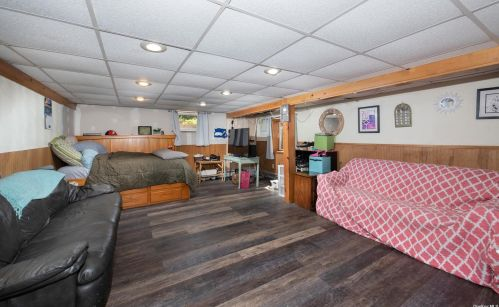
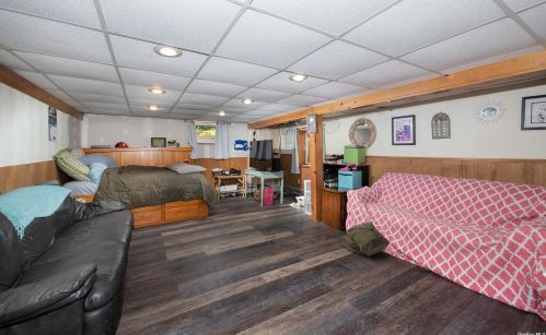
+ backpack (361, 236)
